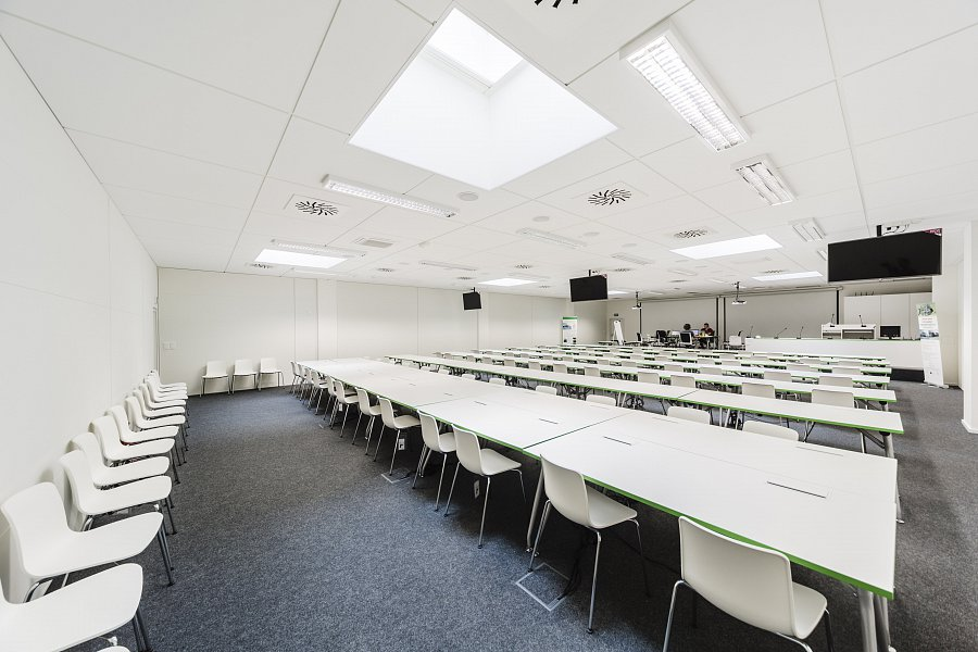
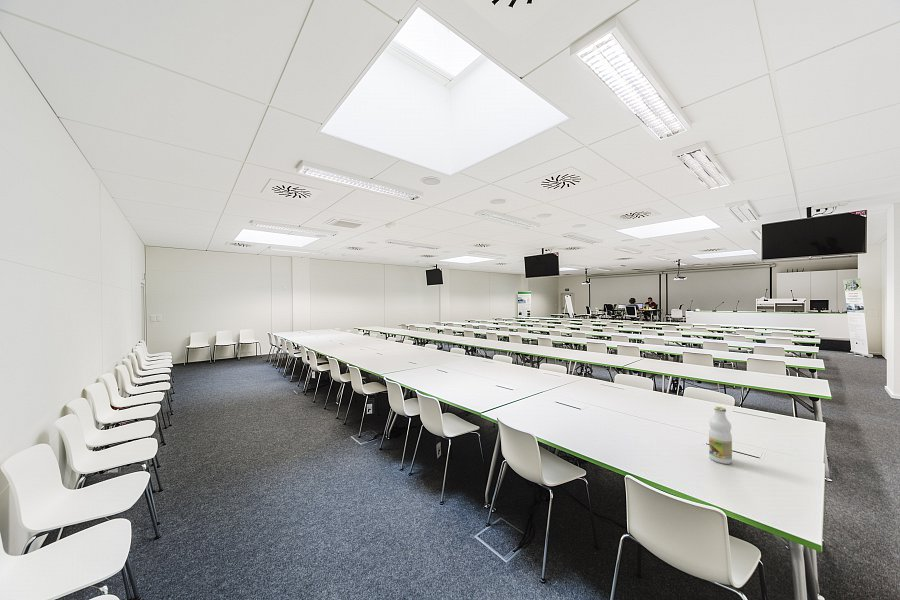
+ bottle (720, 434)
